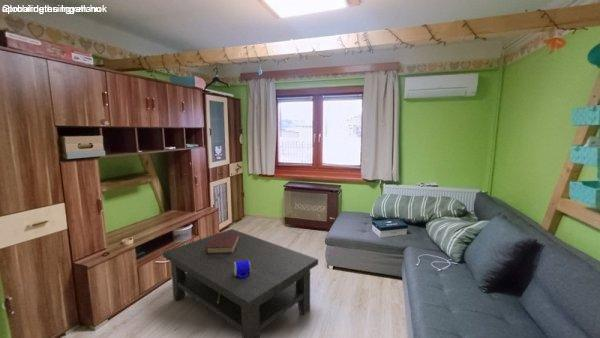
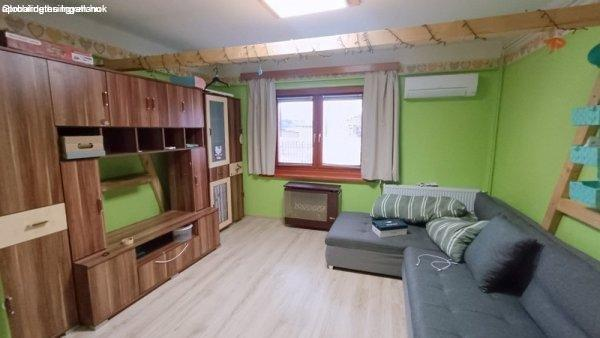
- coffee table (238, 274)
